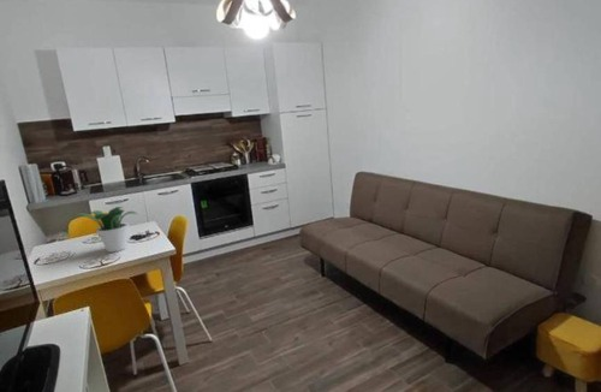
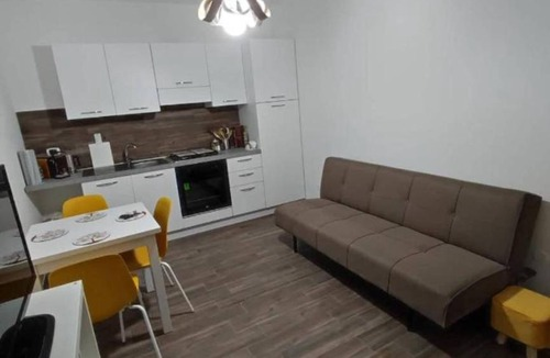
- potted plant (108, 230)
